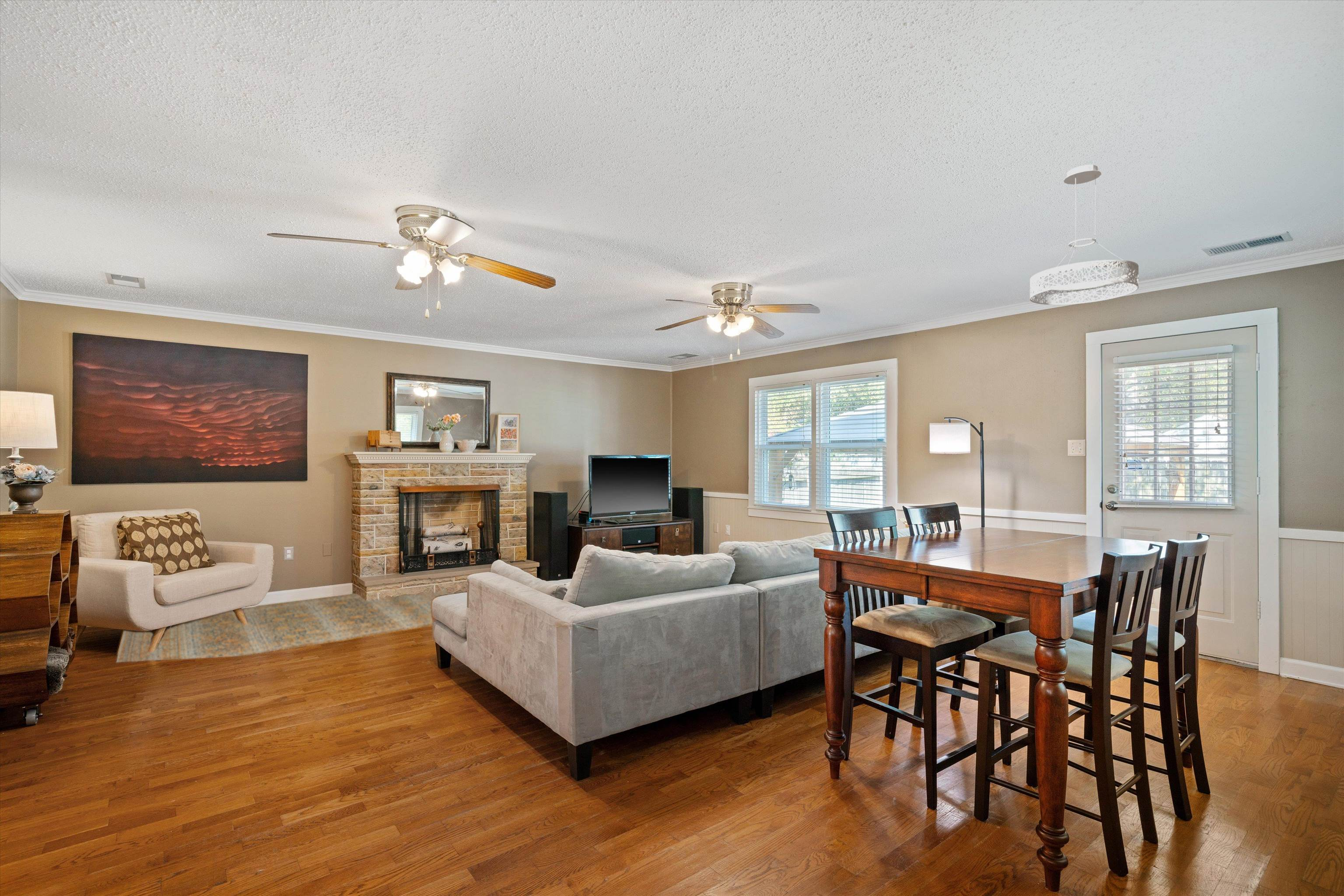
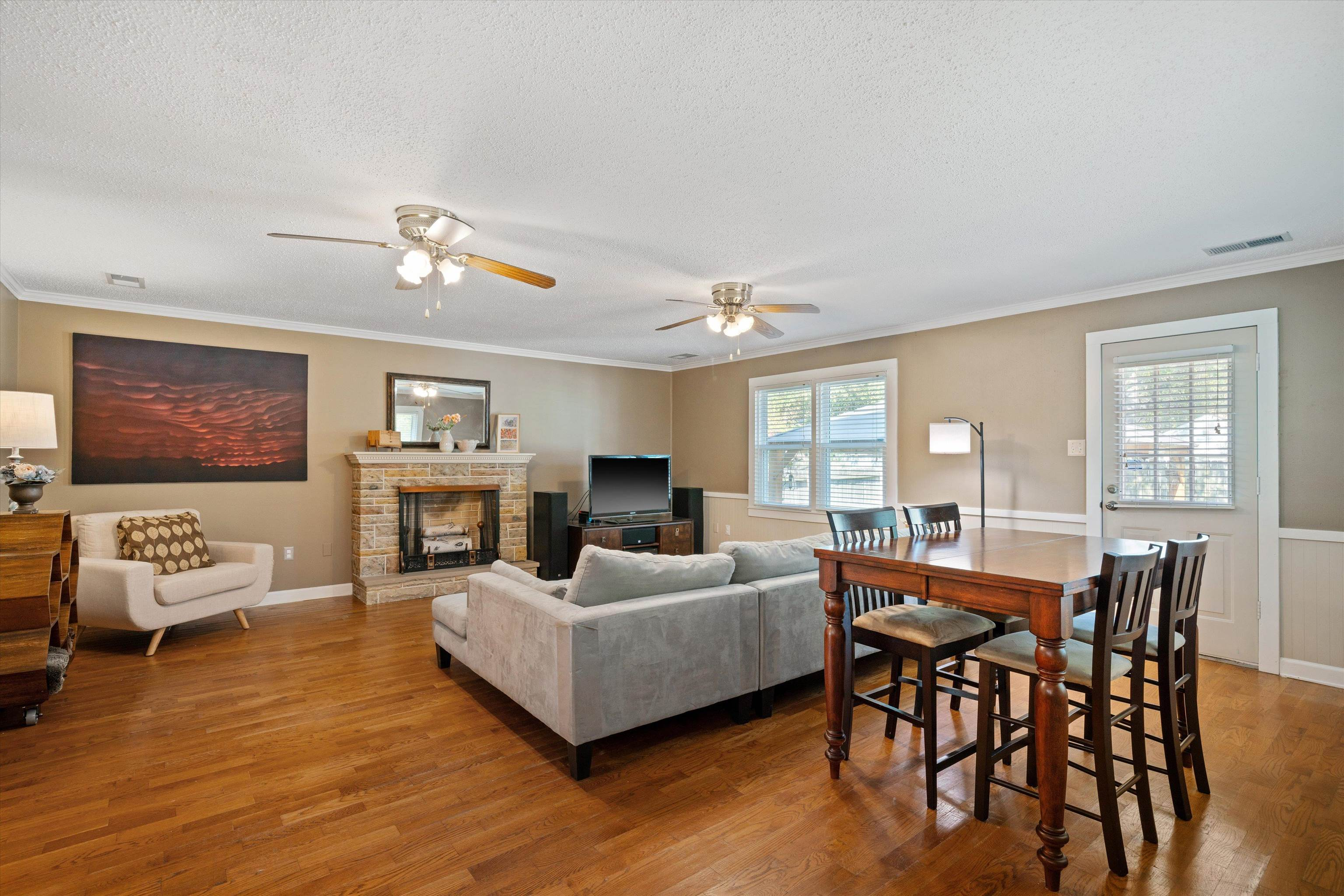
- rug (315, 618)
- pendant light (1075, 232)
